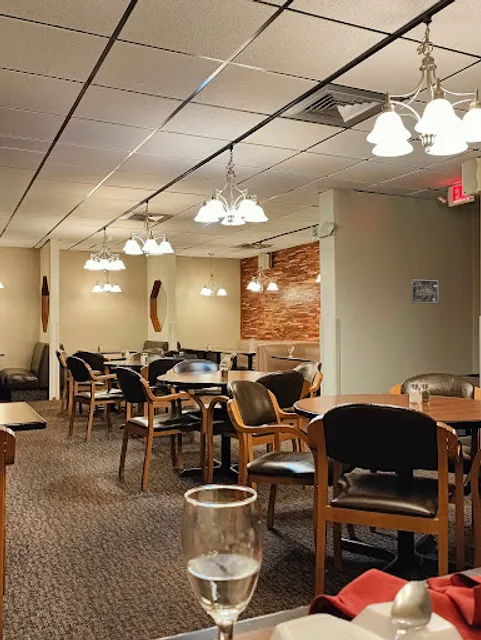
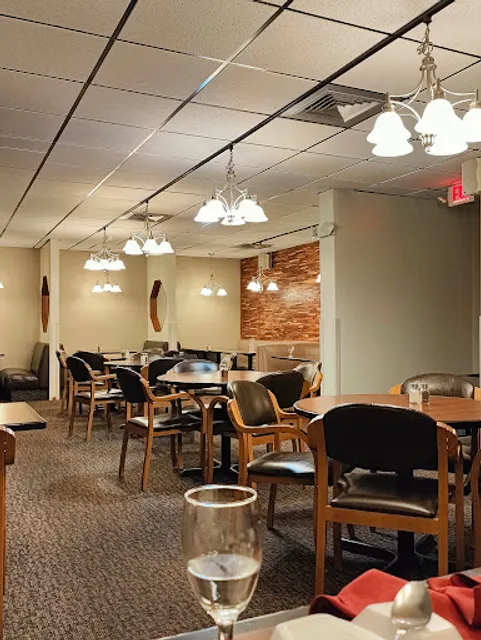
- wall art (425, 291)
